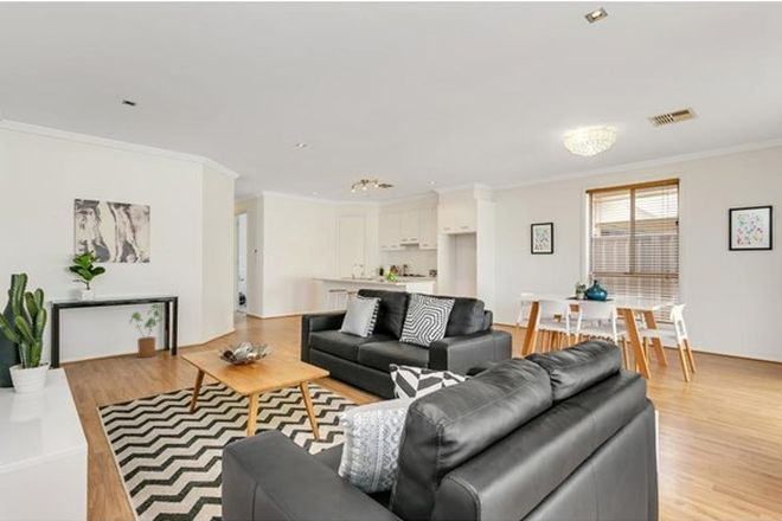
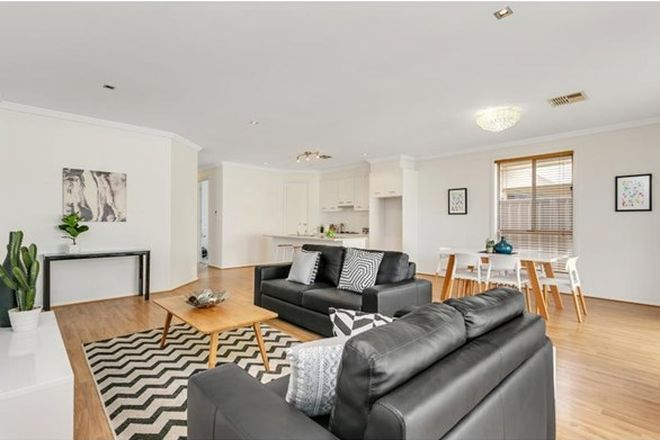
- house plant (149, 330)
